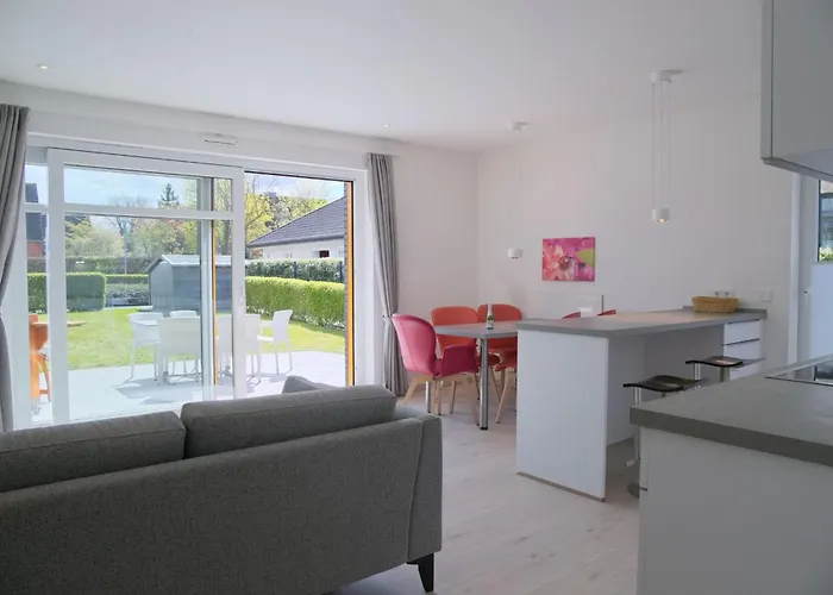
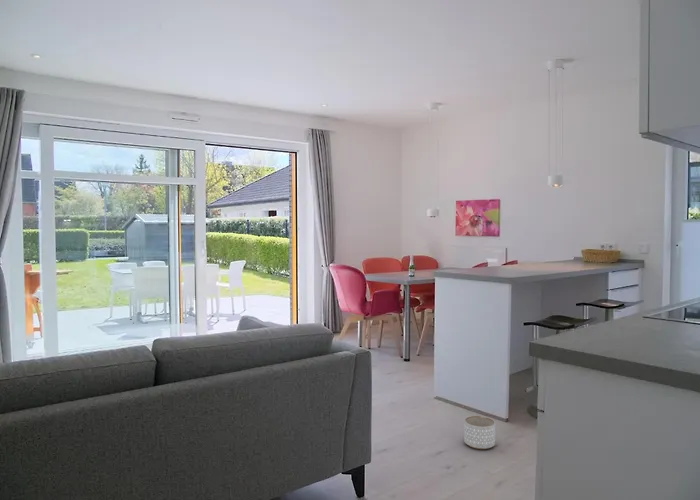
+ planter (479, 432)
